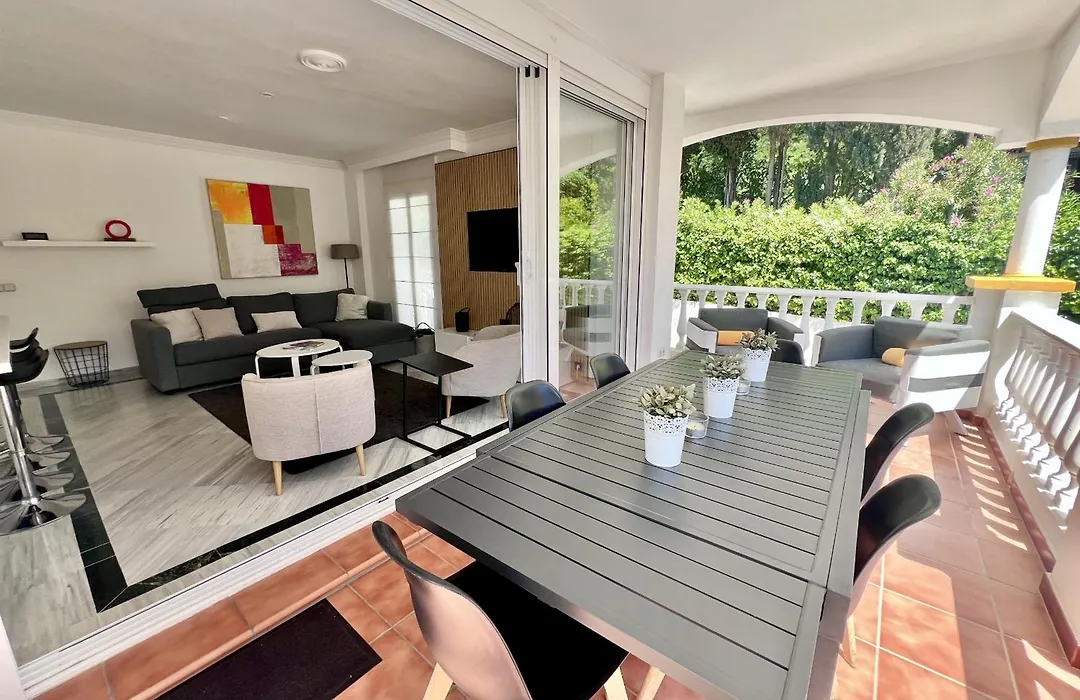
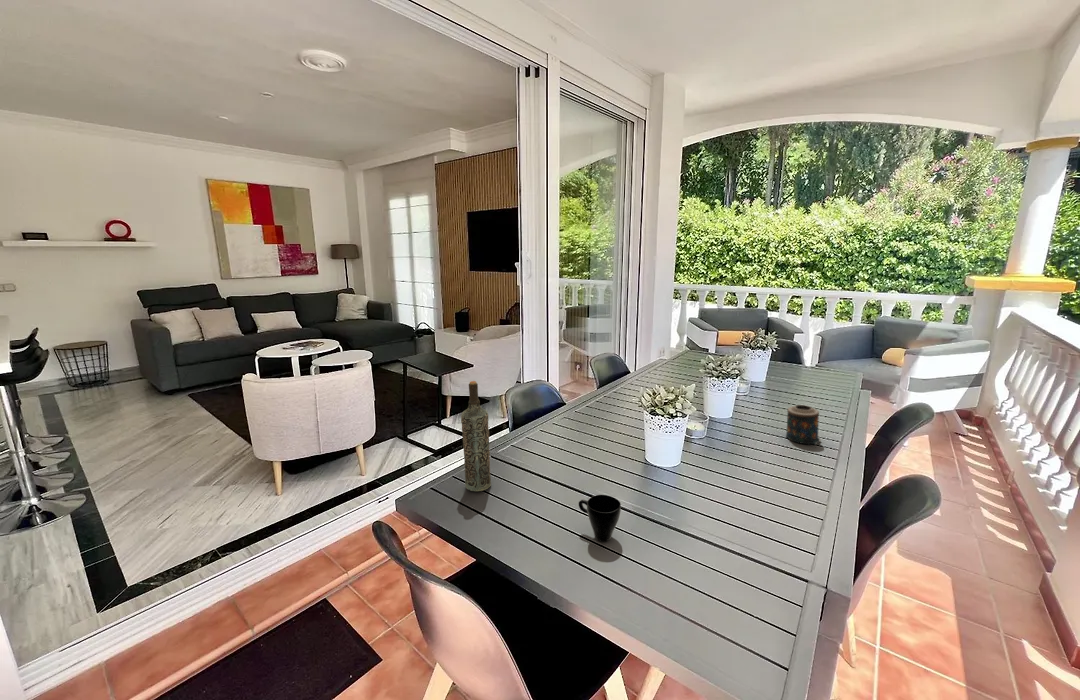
+ bottle (475, 435)
+ candle (803, 421)
+ cup (598, 518)
